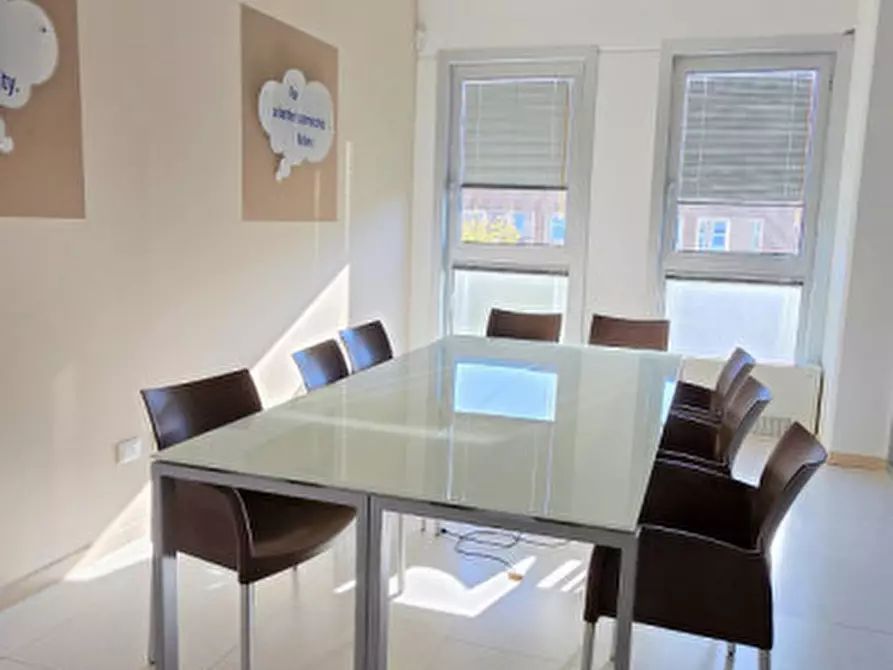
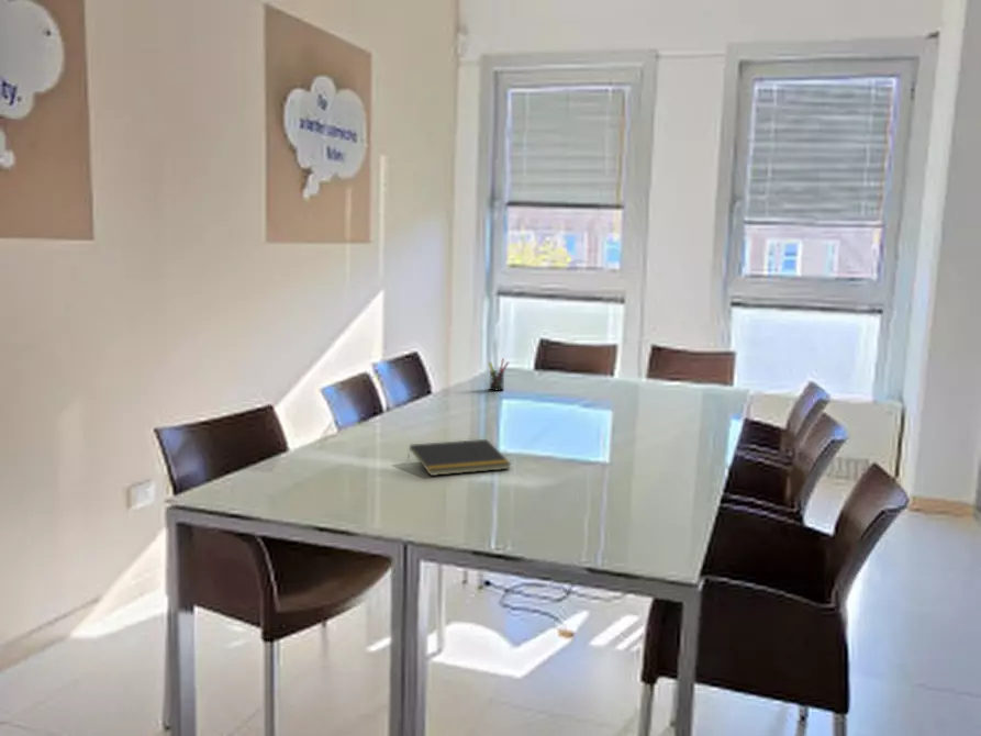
+ pen holder (497, 373)
+ notepad (459, 456)
